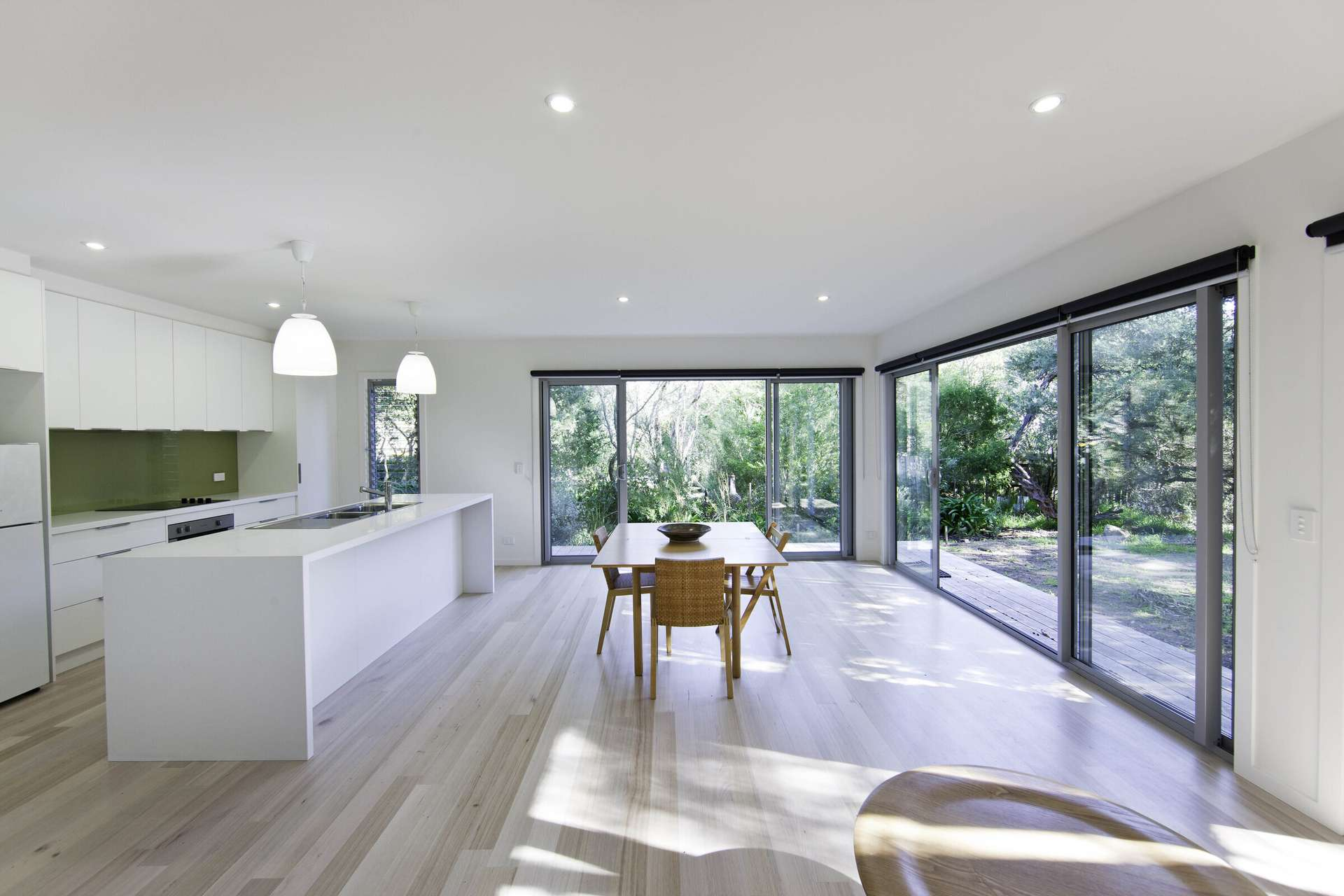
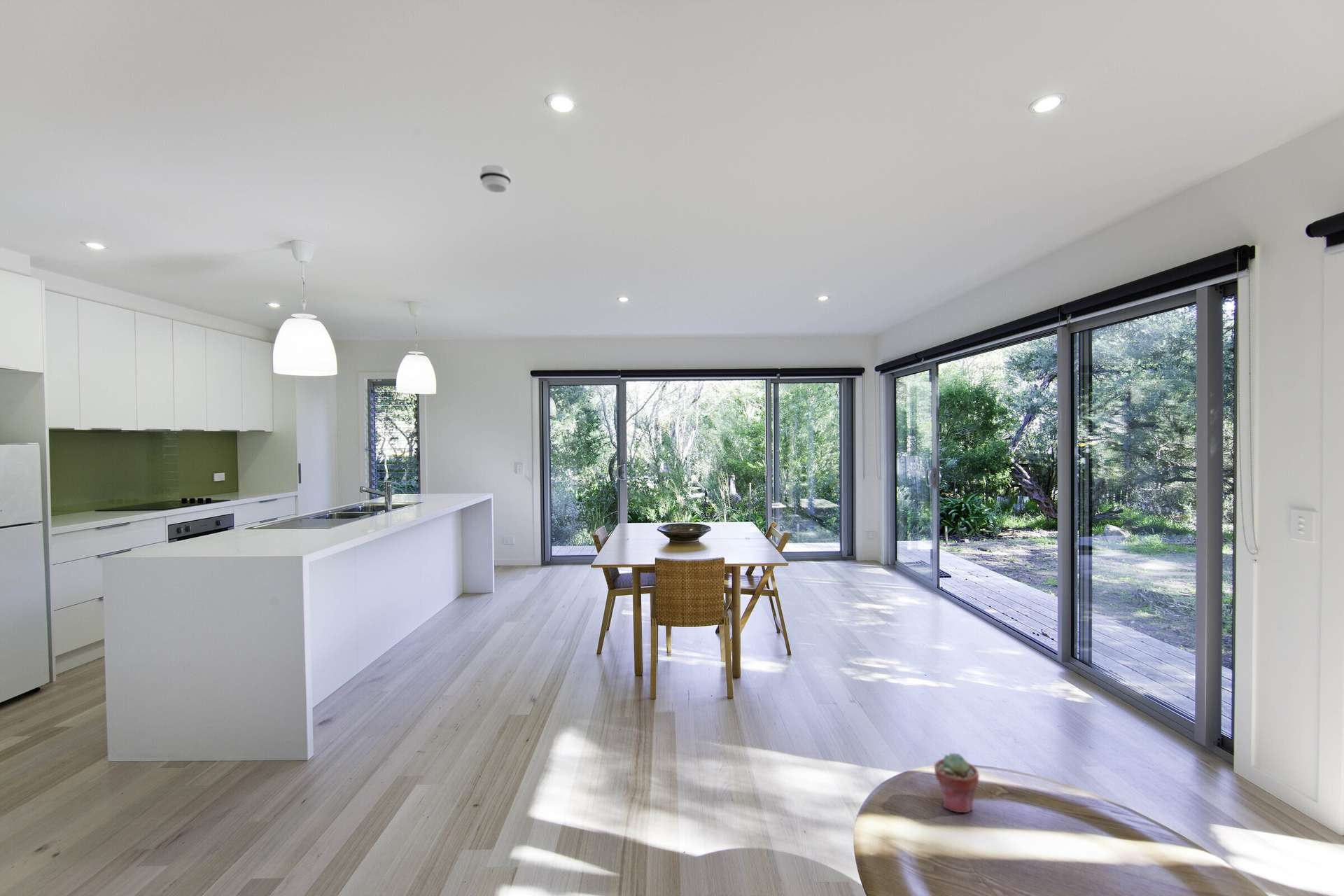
+ smoke detector (495, 179)
+ potted succulent (956, 779)
